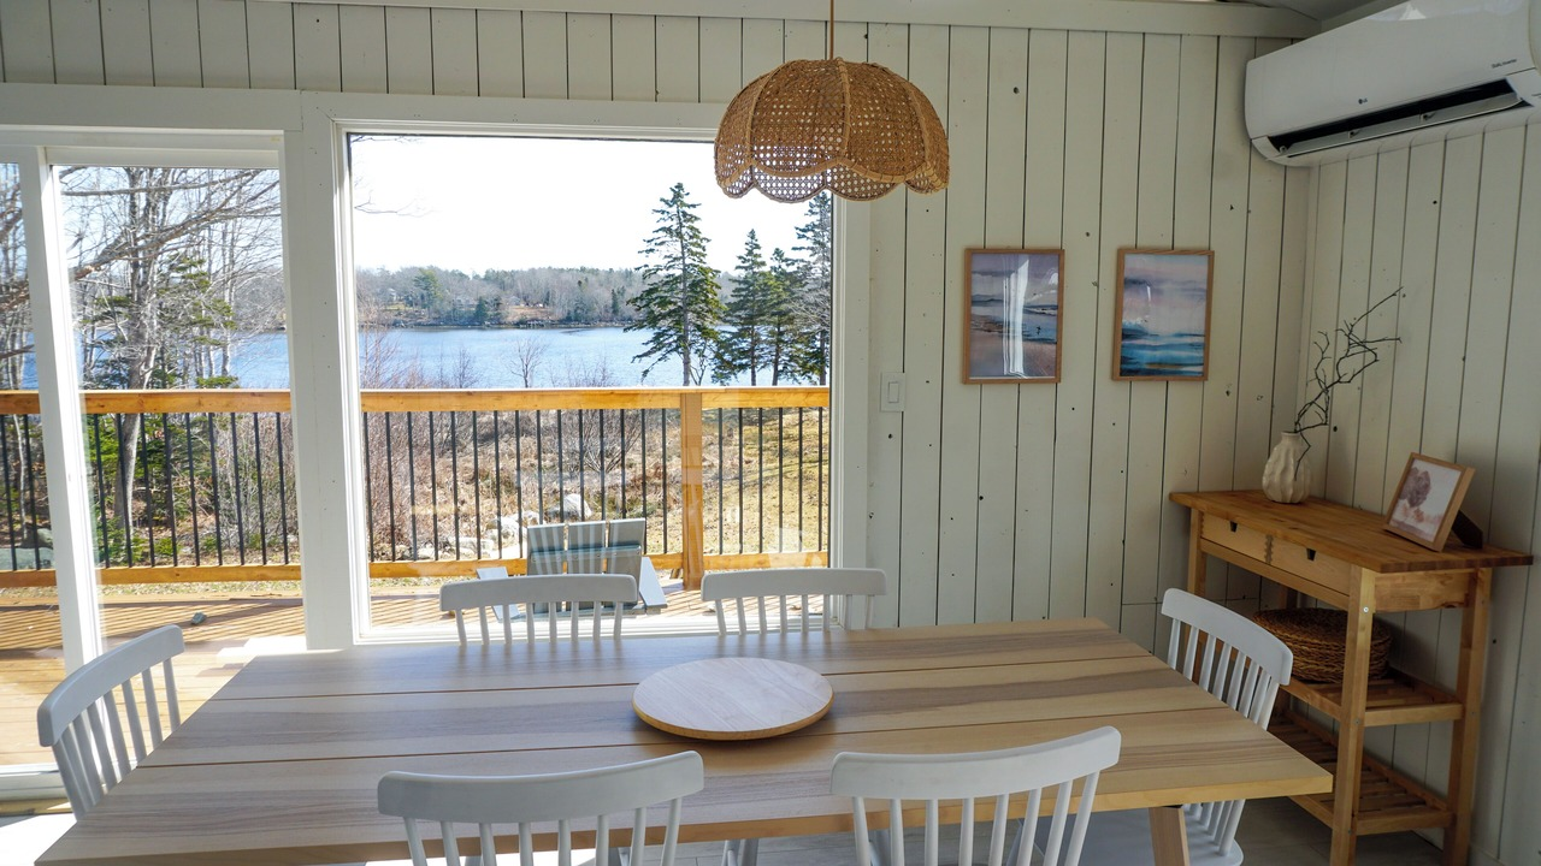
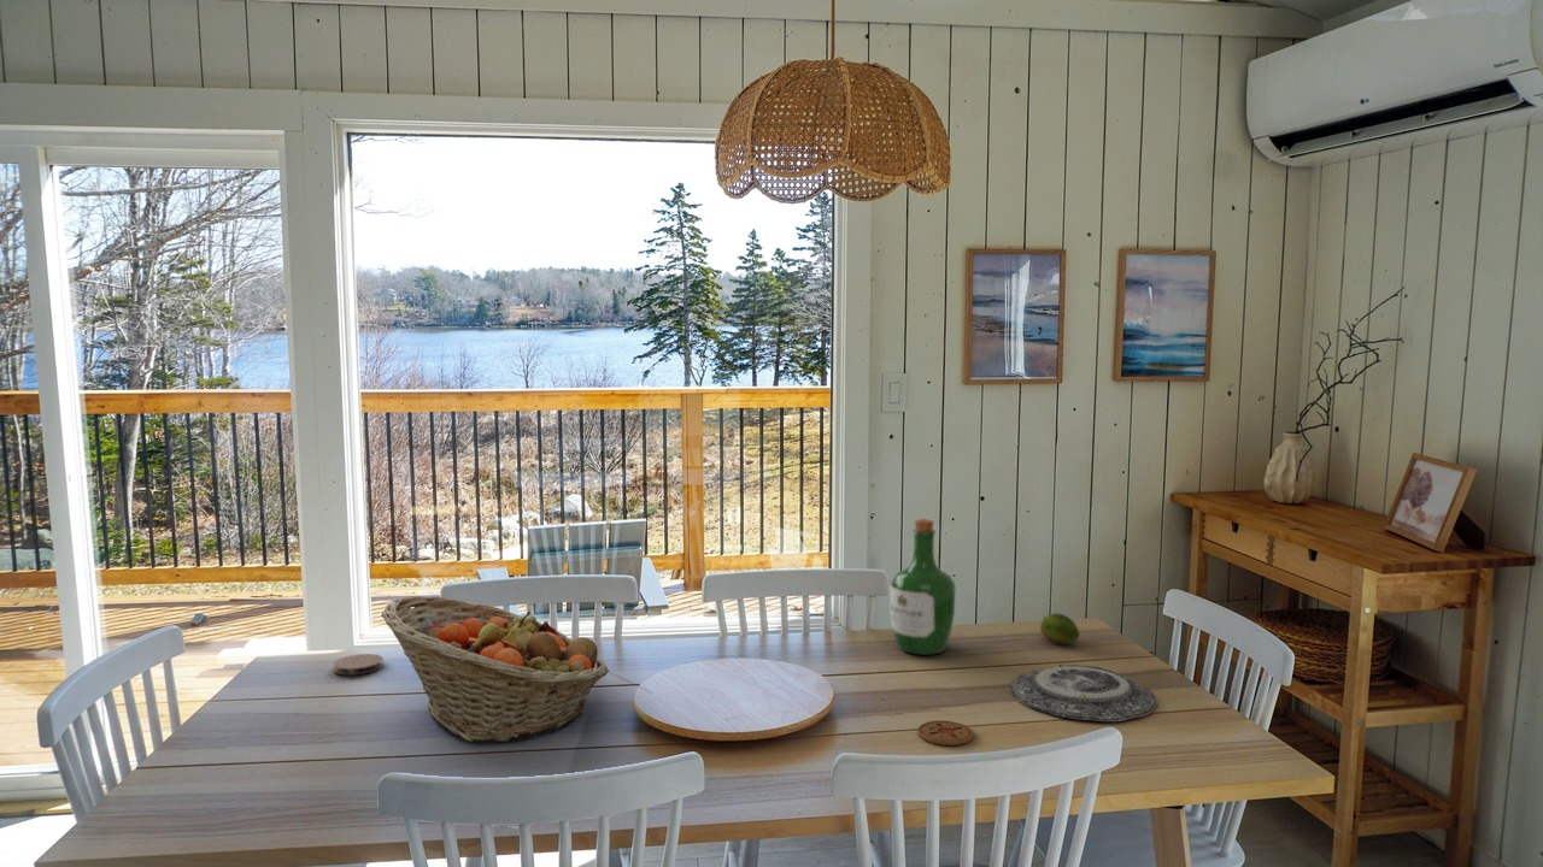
+ fruit basket (495, 656)
+ plate (1081, 686)
+ coaster (358, 663)
+ coaster (945, 732)
+ wine bottle (922, 584)
+ fruit (1058, 629)
